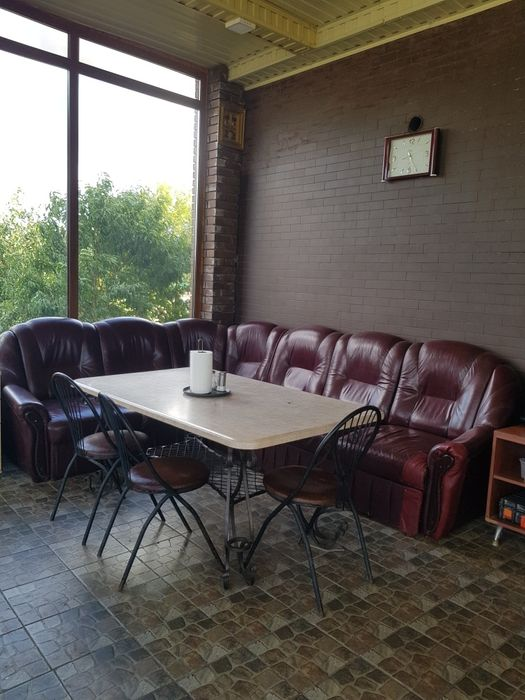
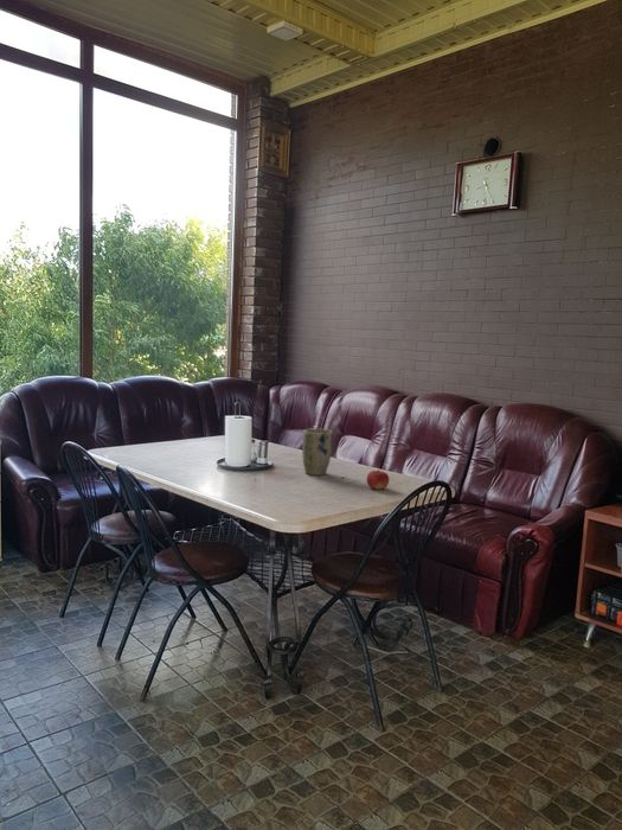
+ fruit (378, 478)
+ plant pot (316, 452)
